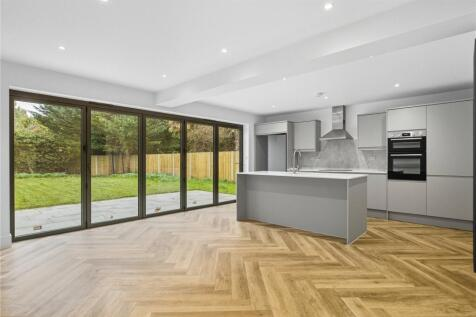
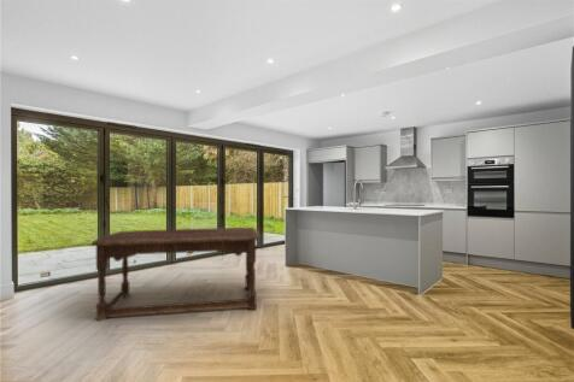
+ dining table (184, 252)
